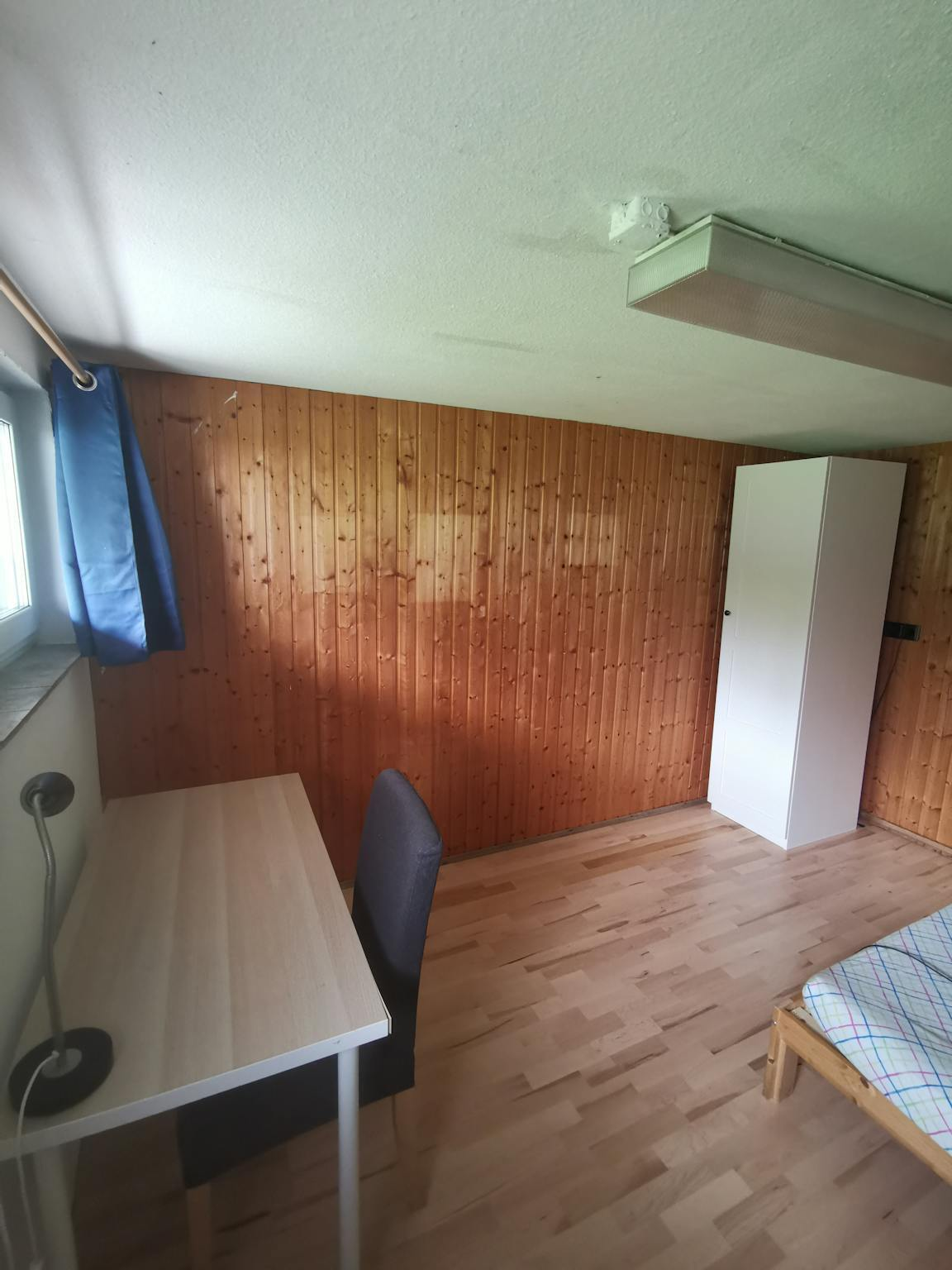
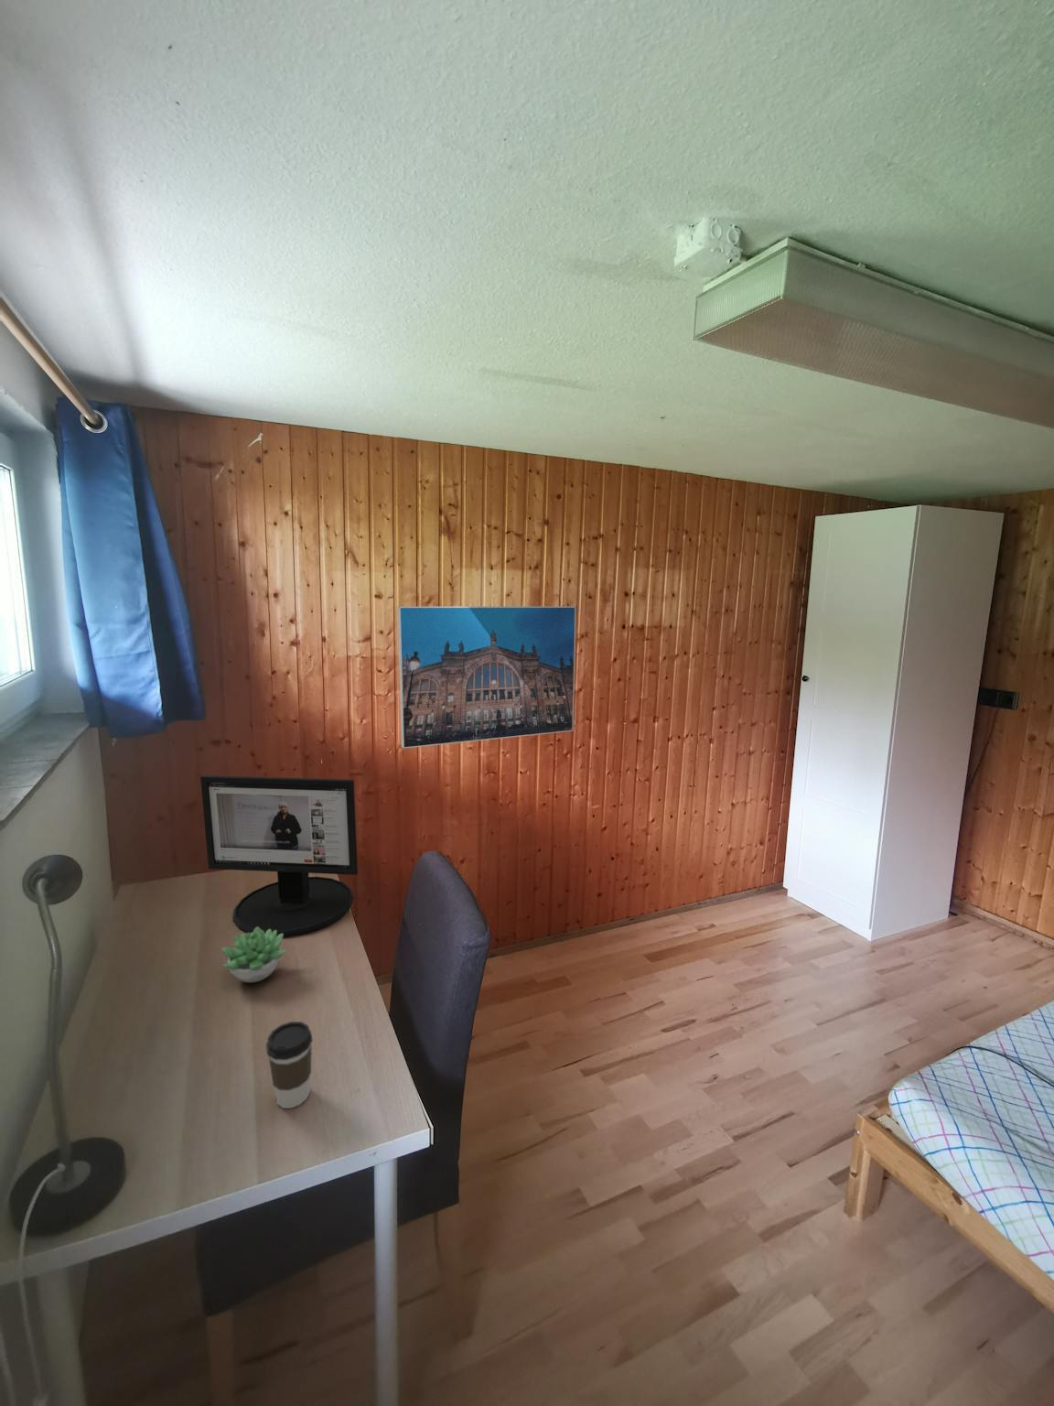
+ coffee cup (291, 1065)
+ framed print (493, 674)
+ succulent plant (255, 957)
+ computer monitor (282, 841)
